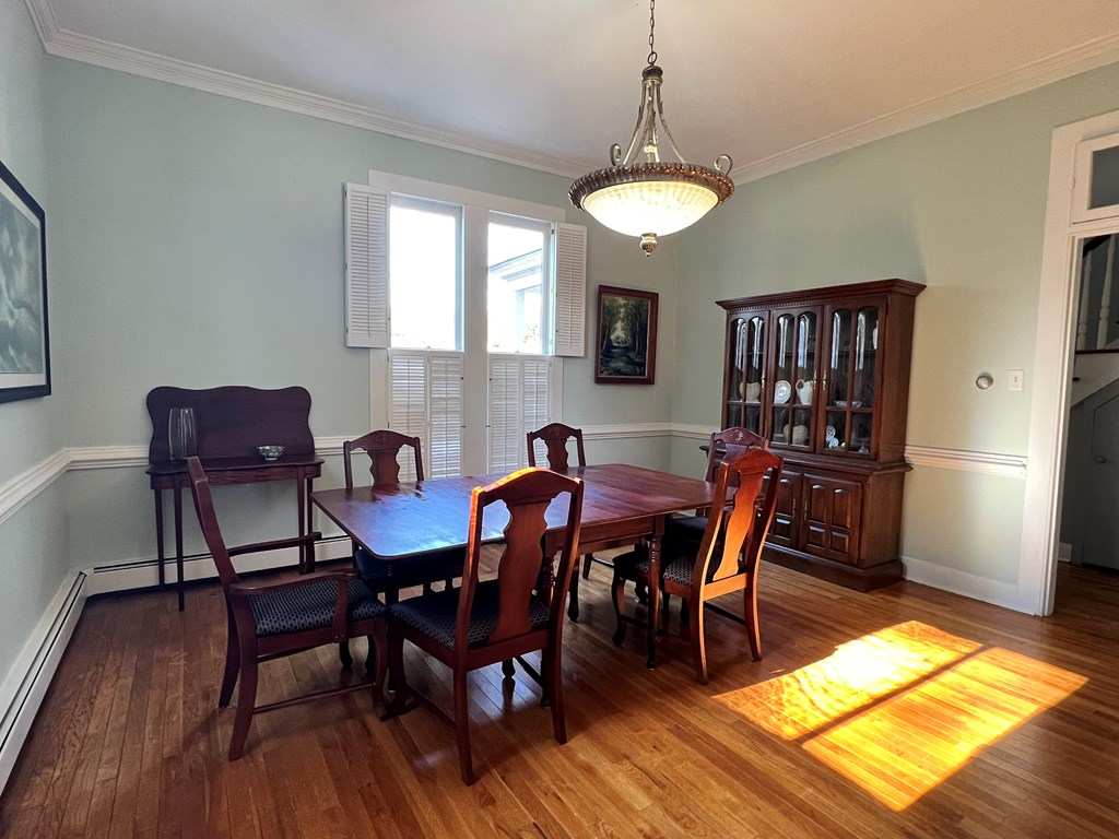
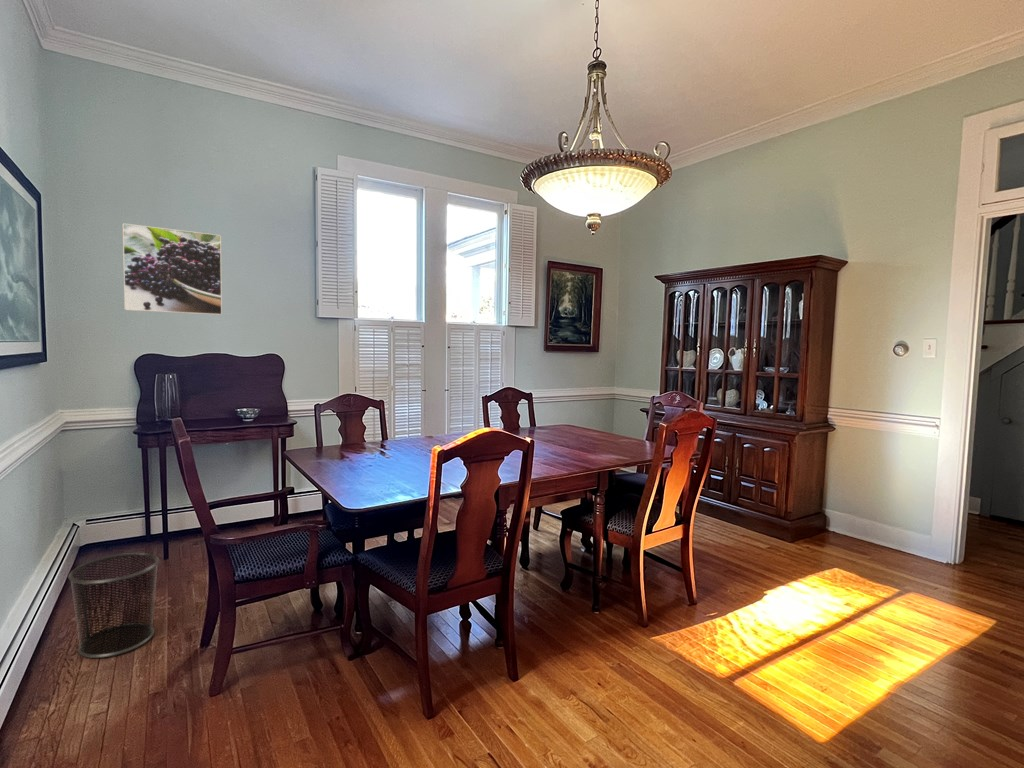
+ waste bin (116, 604)
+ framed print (174, 271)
